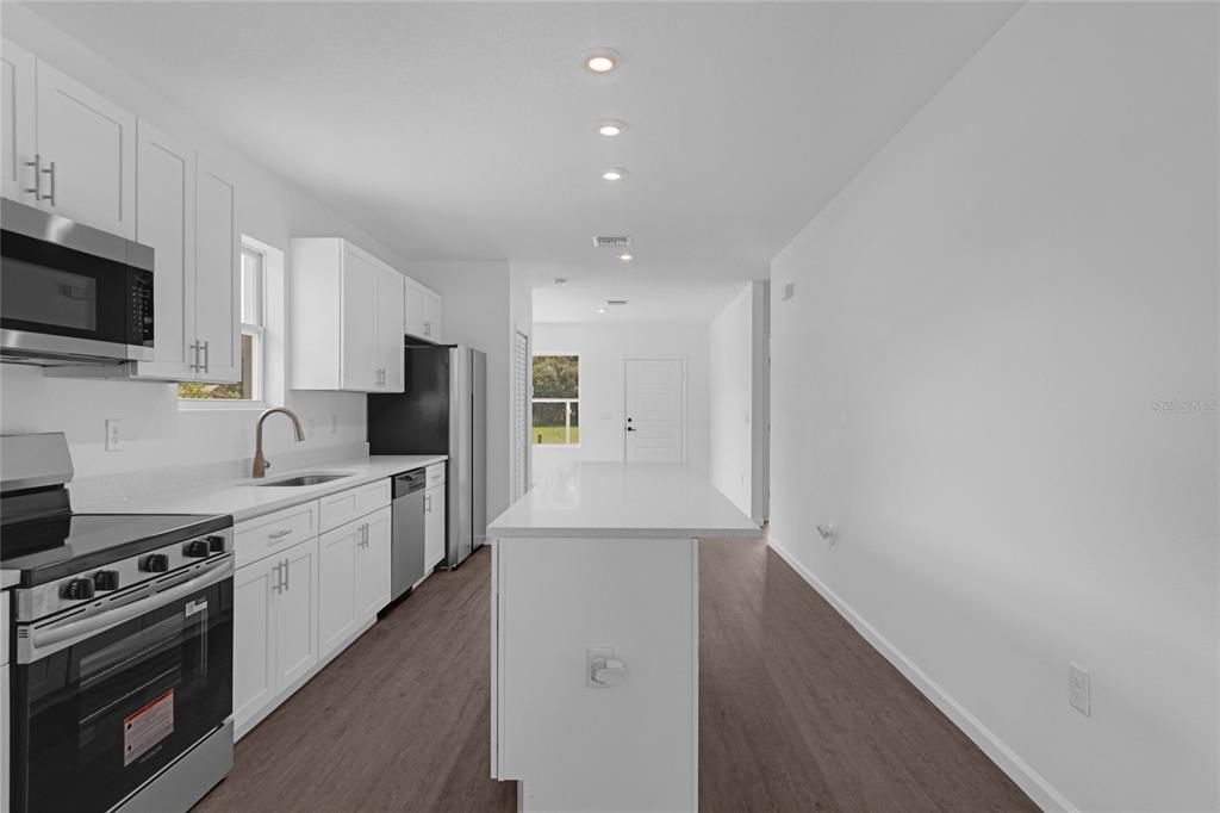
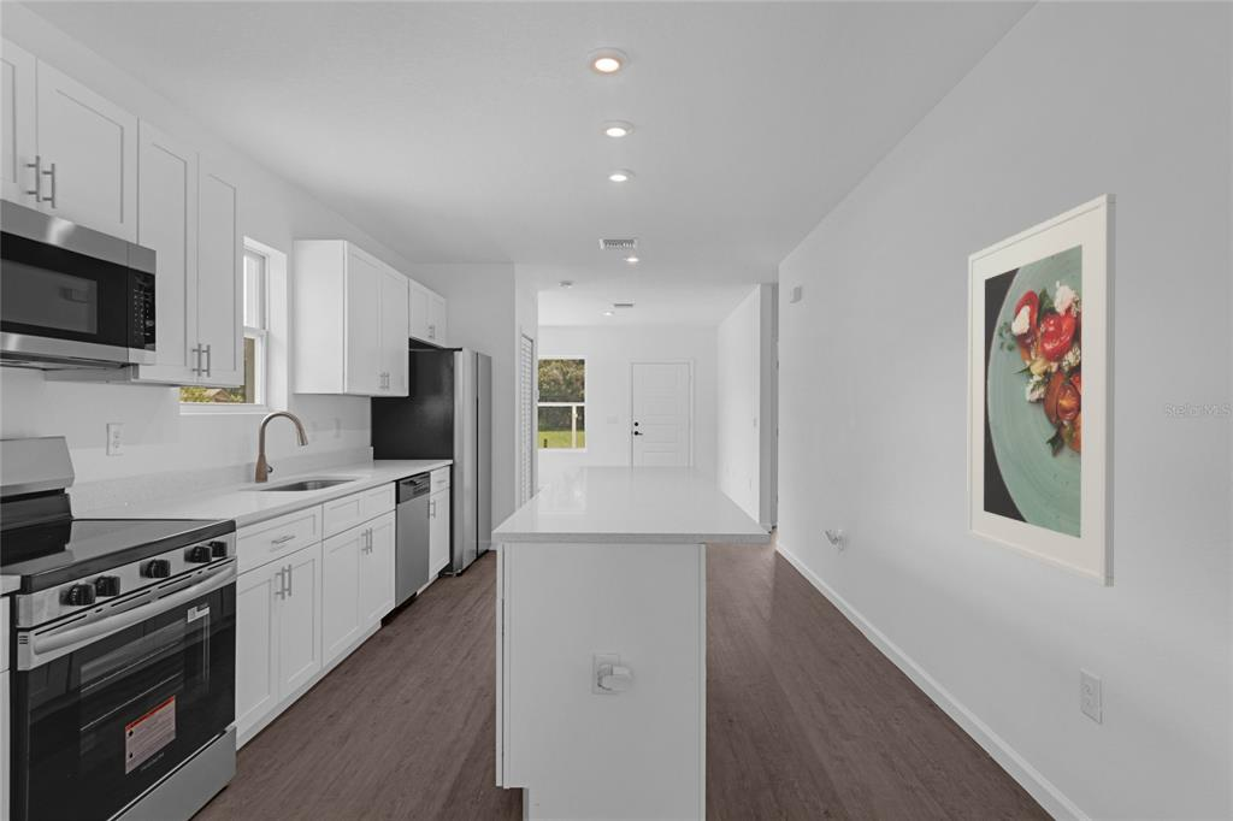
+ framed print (1028, 392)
